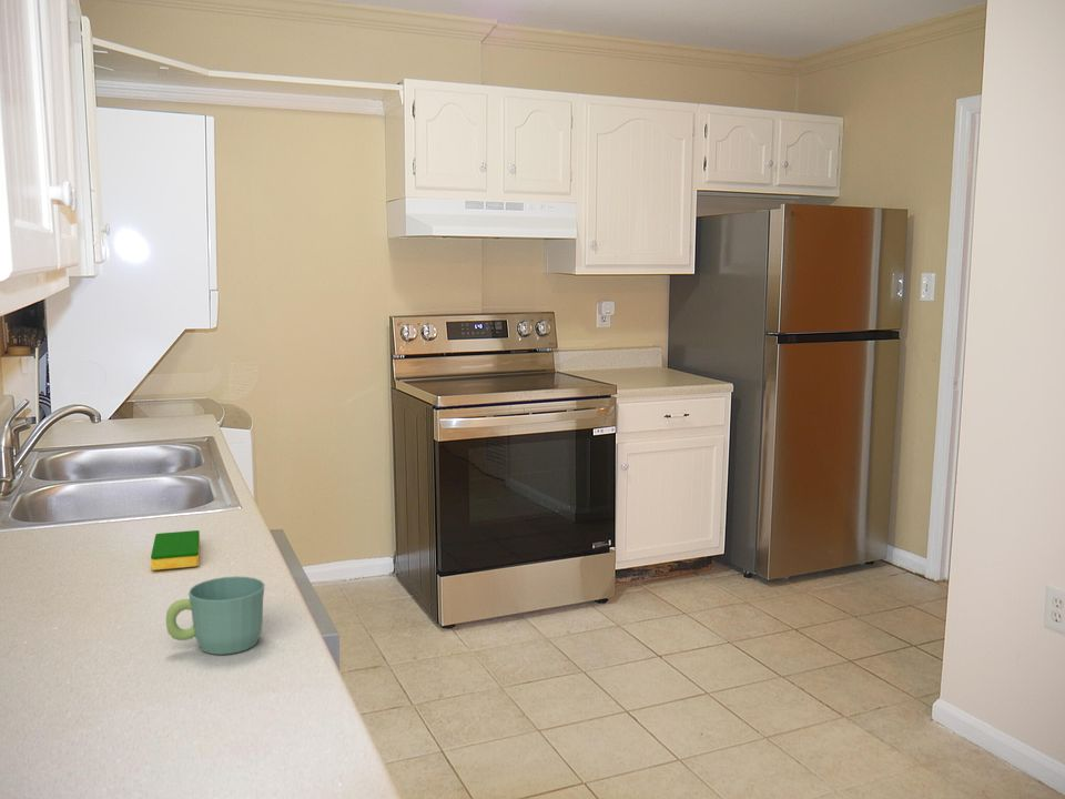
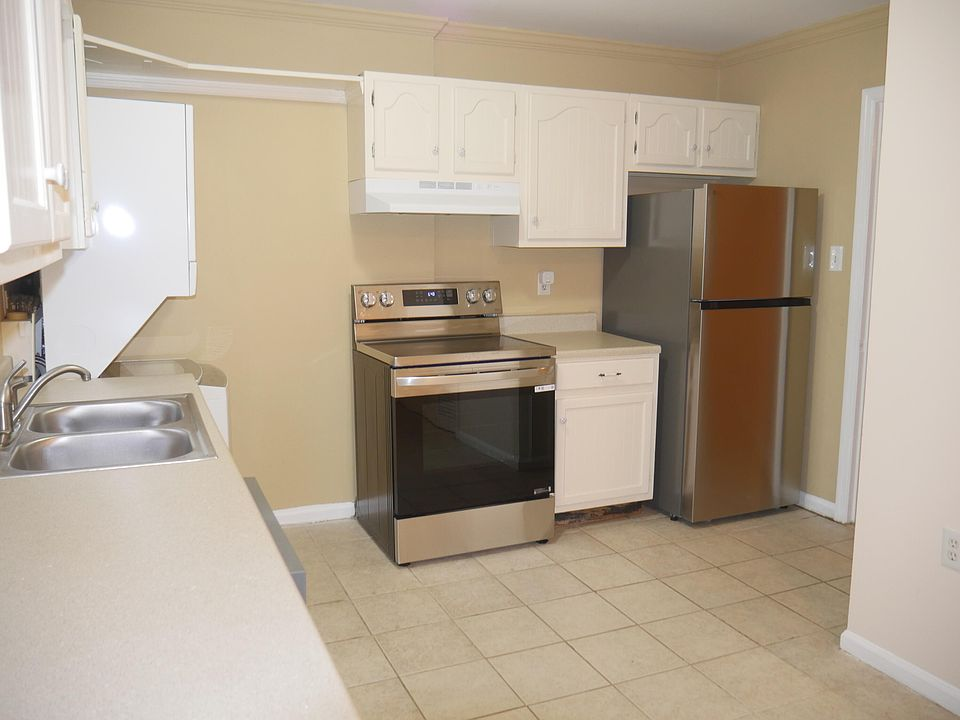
- mug (216, 617)
- dish sponge (176, 549)
